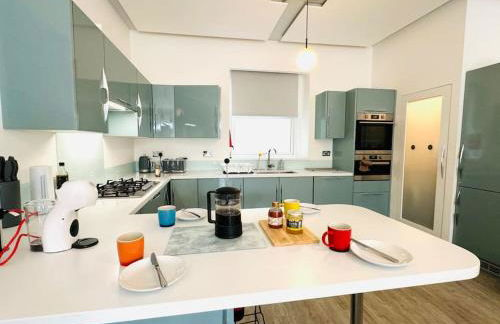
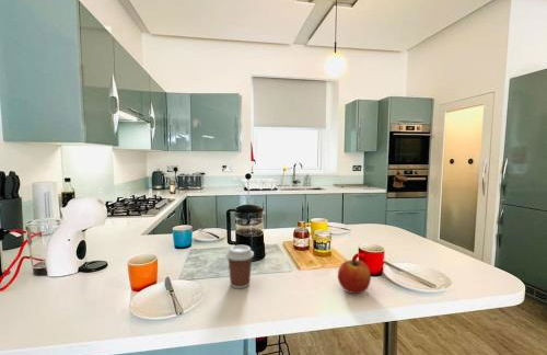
+ apple (353, 274)
+ coffee cup (240, 265)
